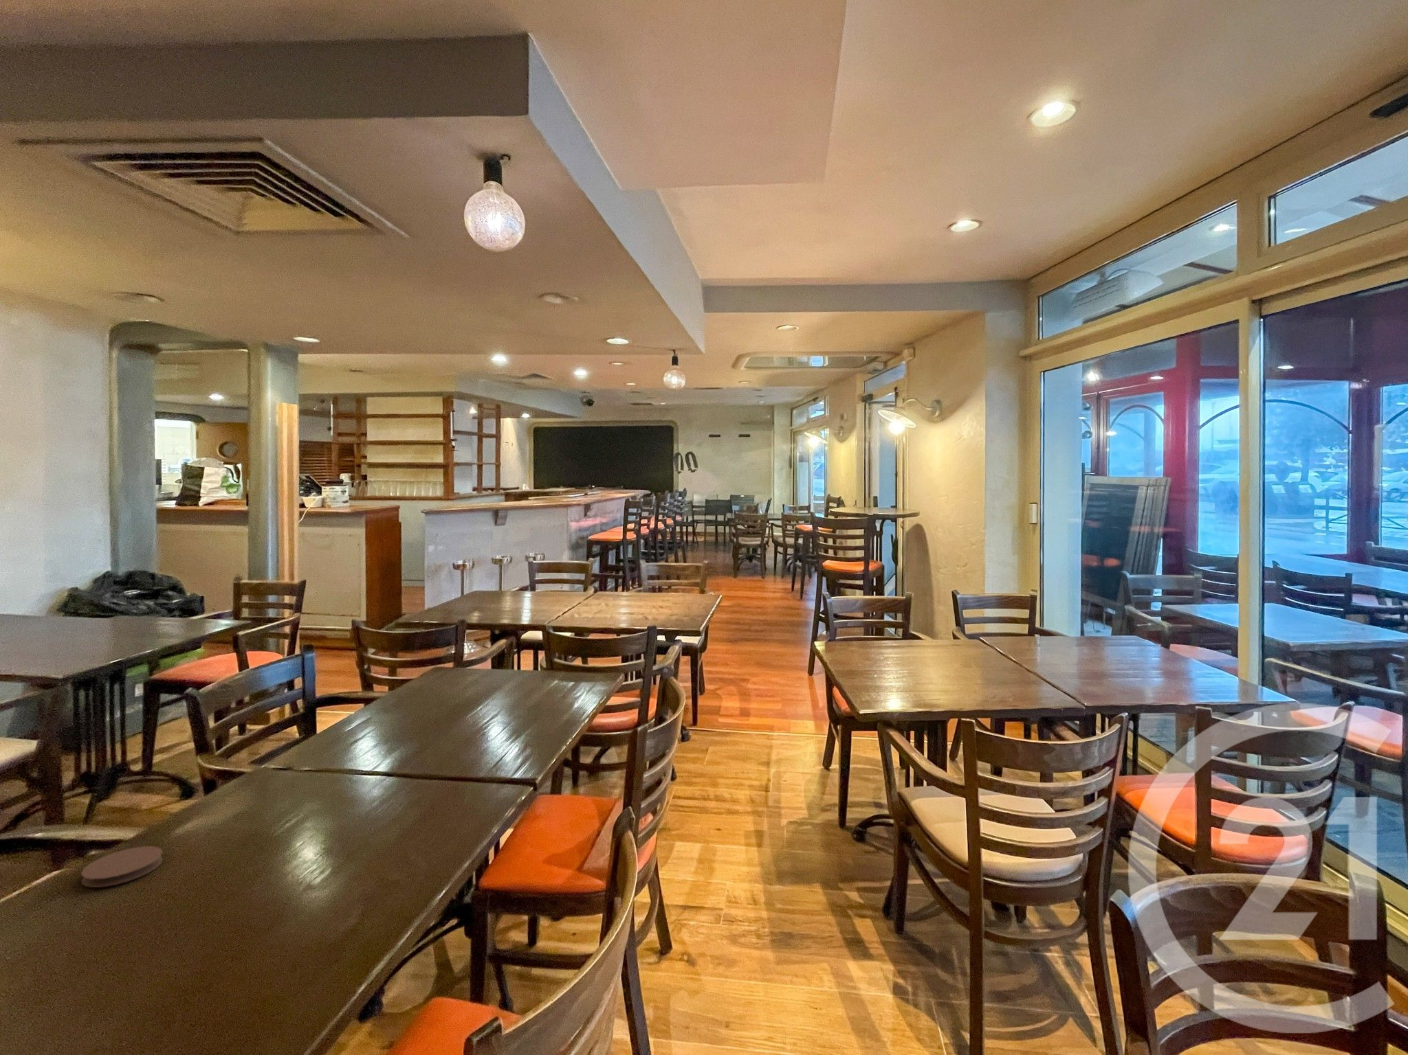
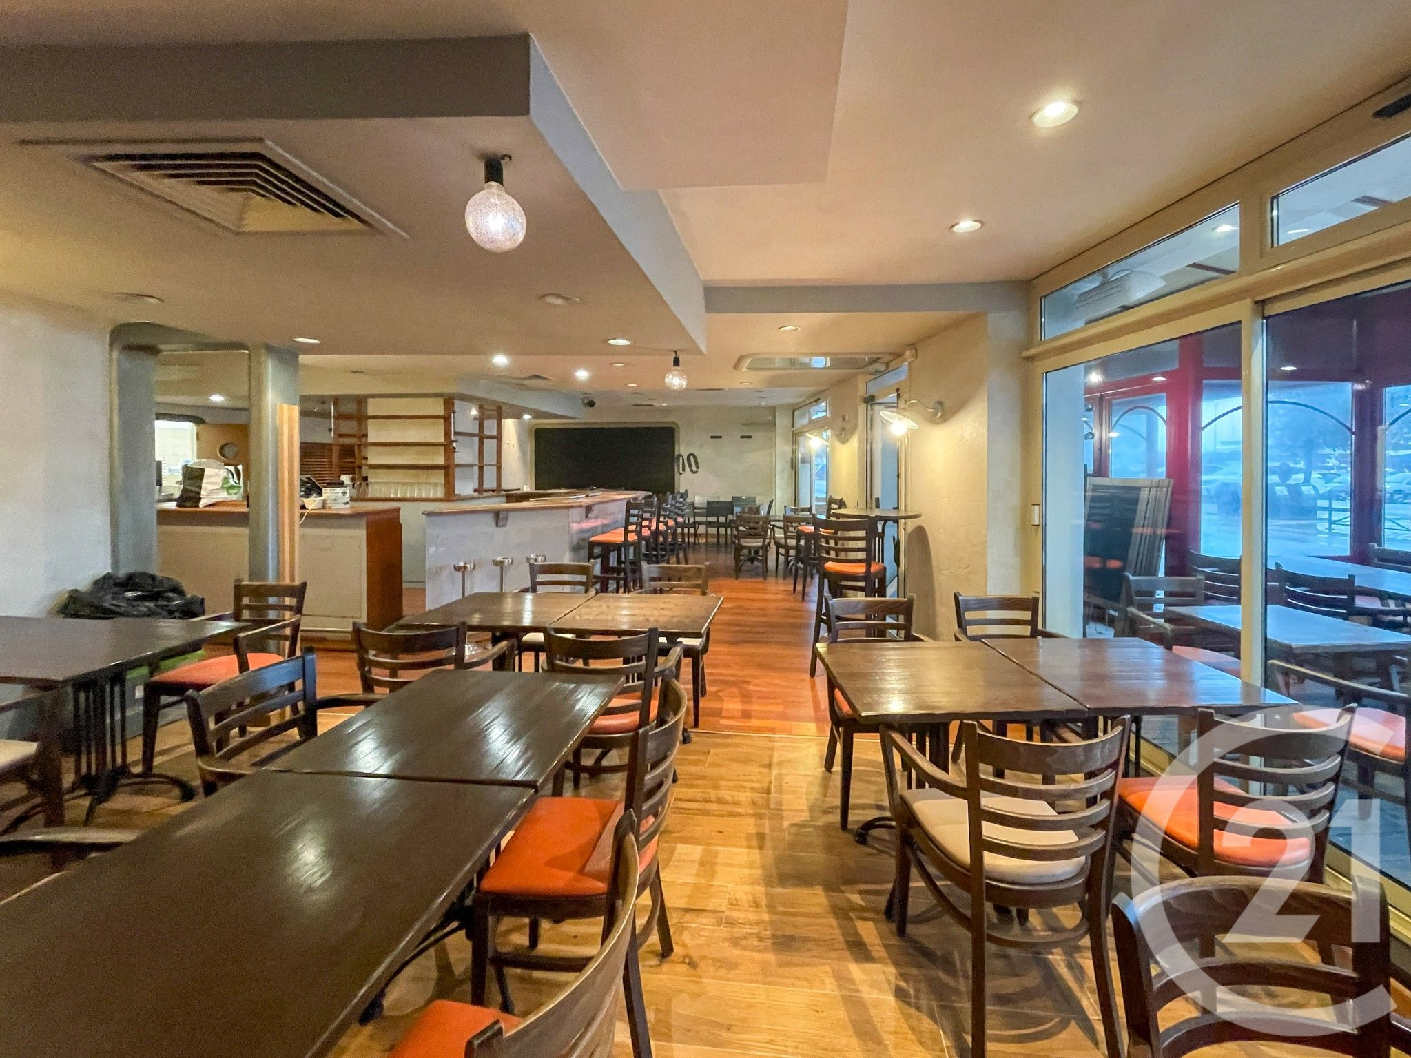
- coaster (123, 865)
